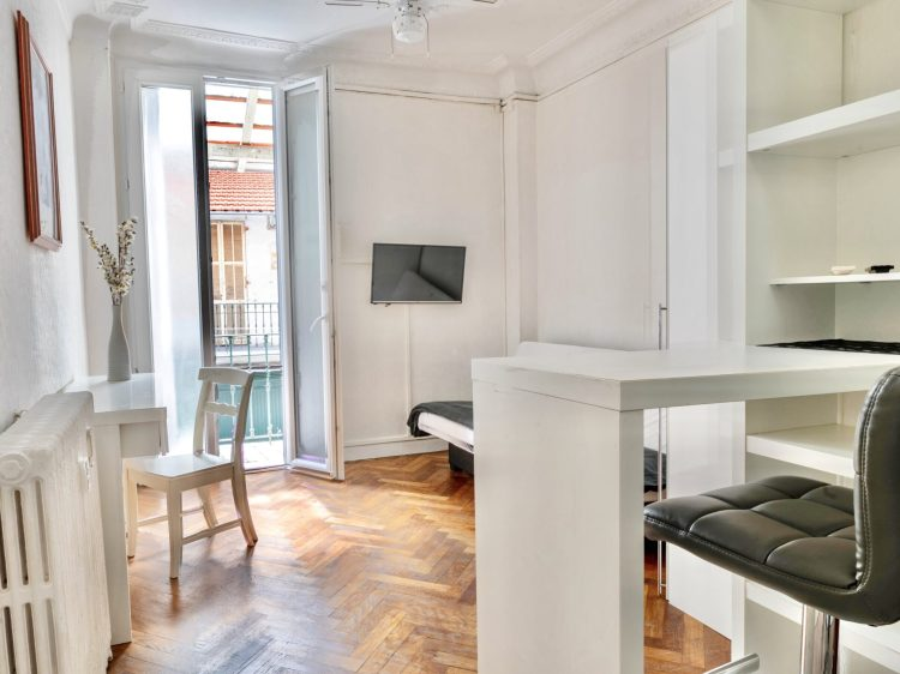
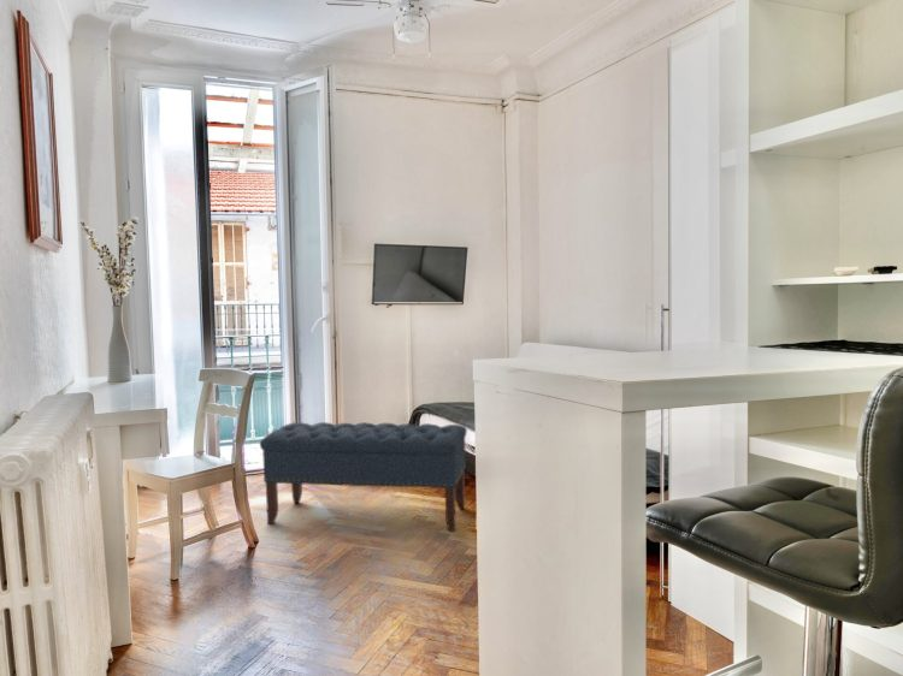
+ bench (367, 472)
